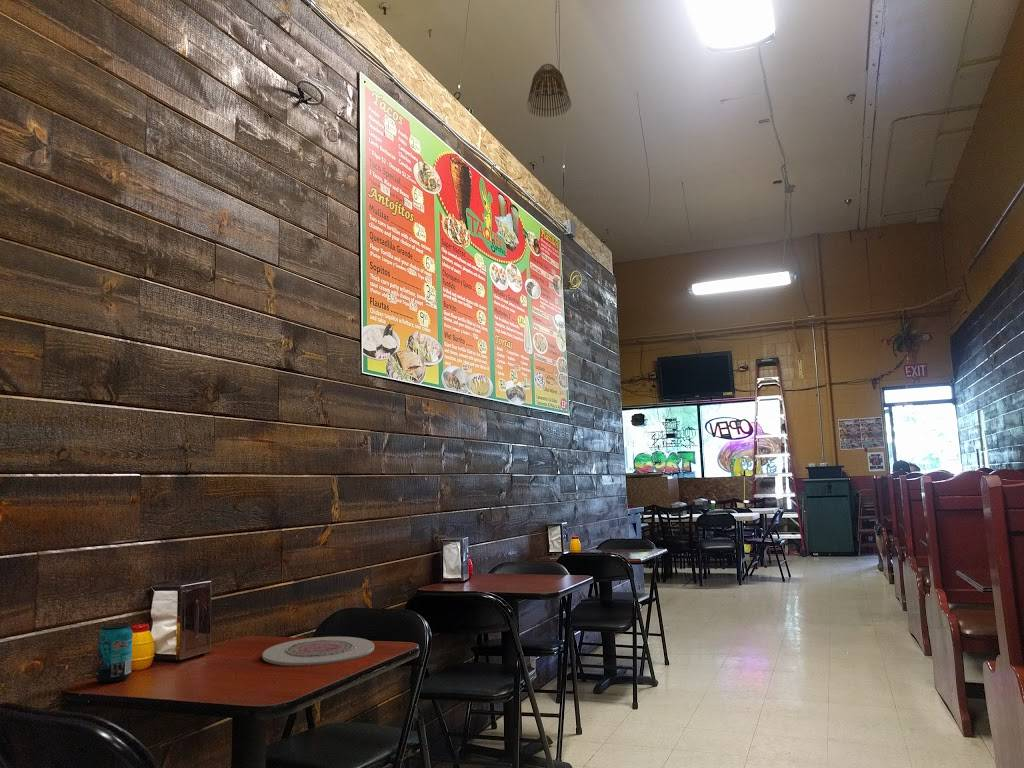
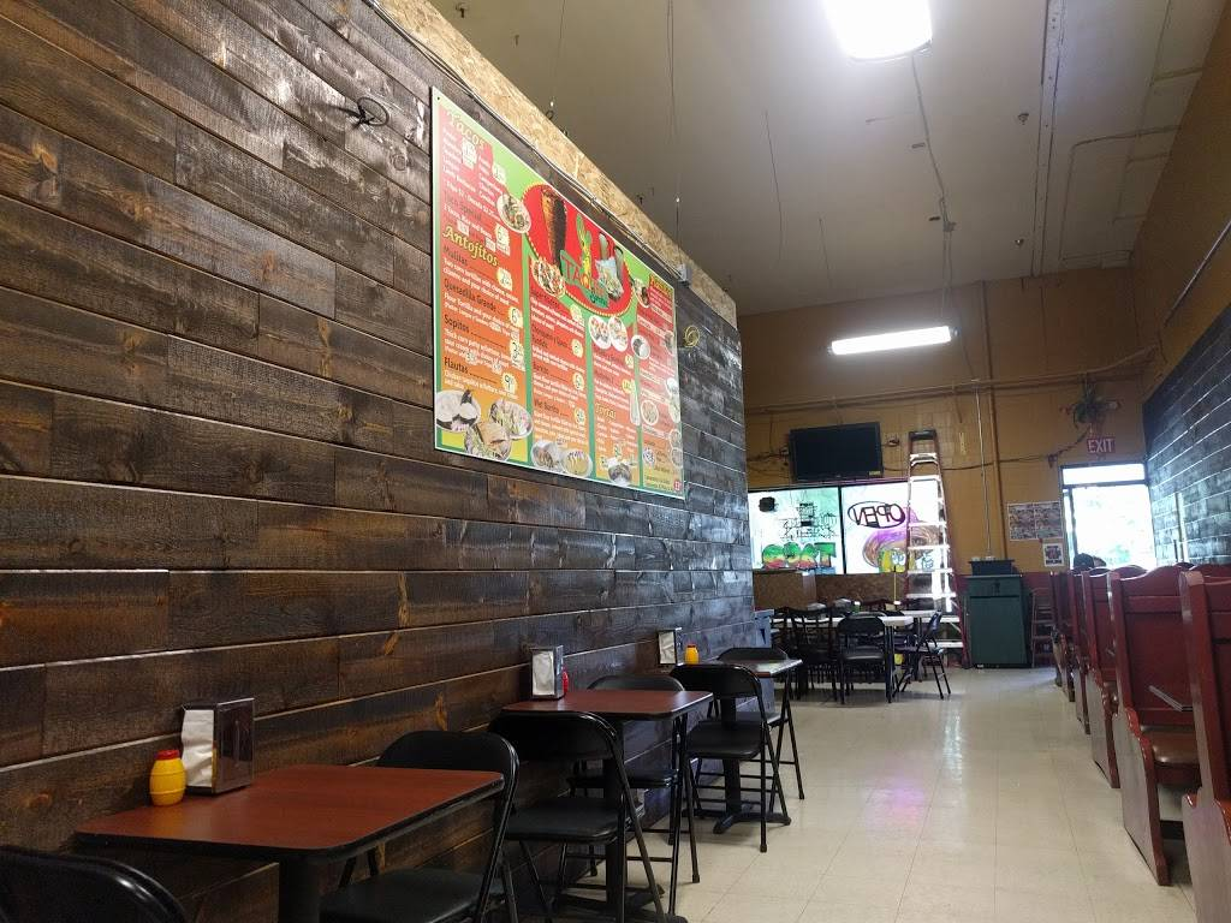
- lamp shade (548, 86)
- beverage can (114, 652)
- plate (319, 649)
